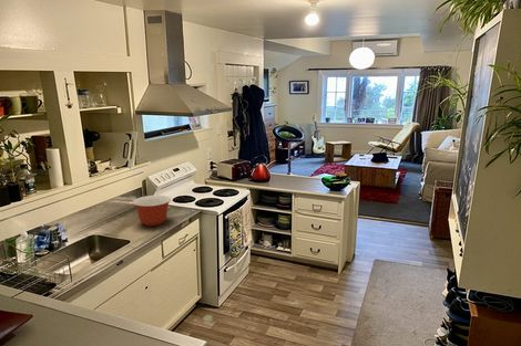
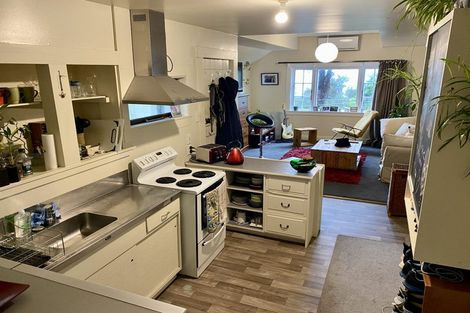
- mixing bowl (152, 211)
